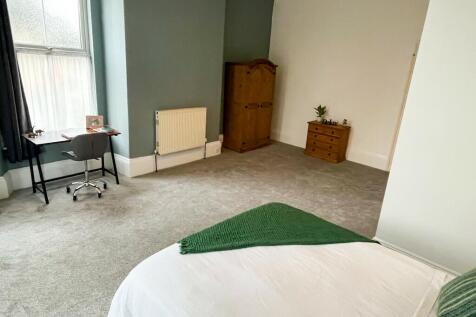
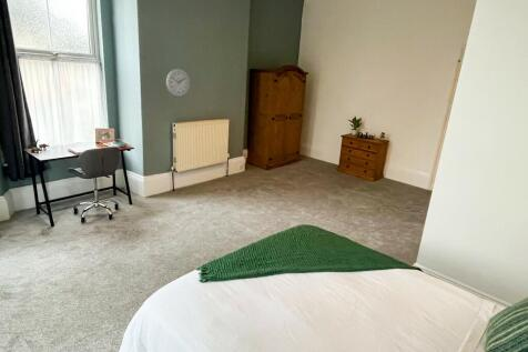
+ wall clock (179, 82)
